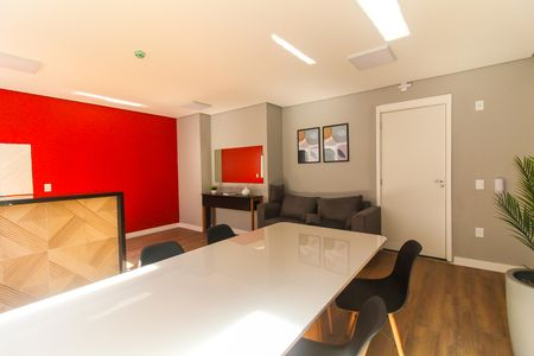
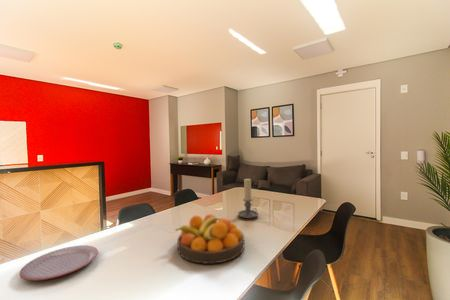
+ plate (62, 262)
+ candle holder (249, 197)
+ fruit bowl (211, 231)
